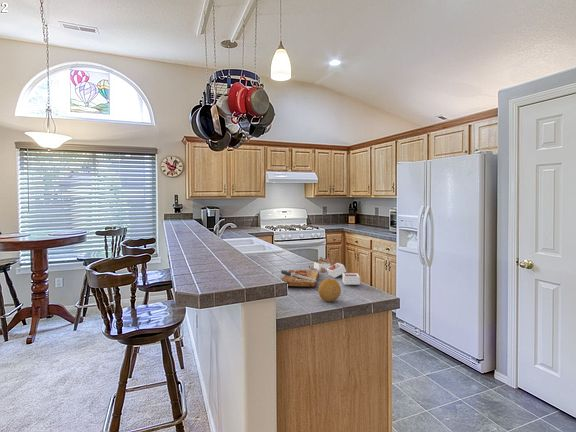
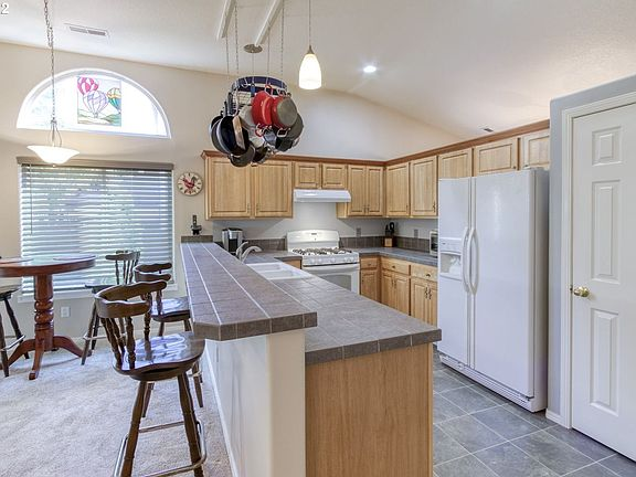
- fruit (329, 289)
- cutting board (310, 271)
